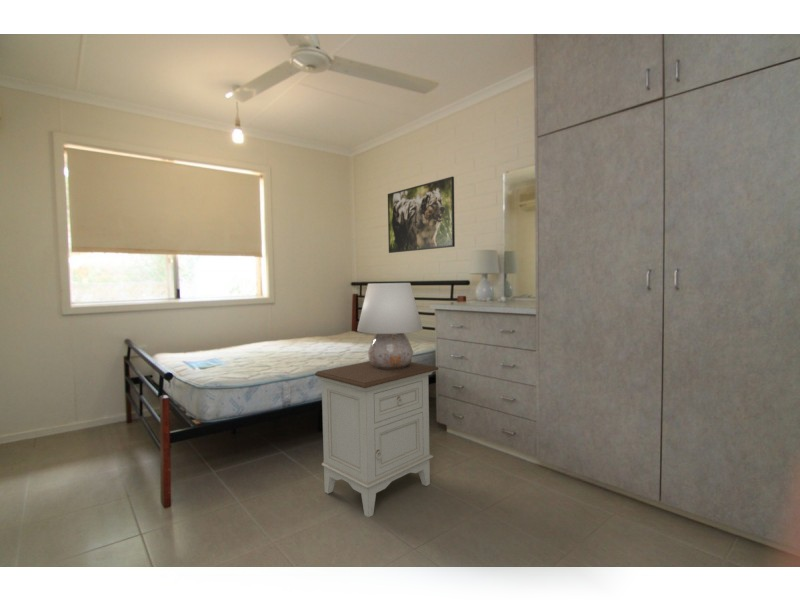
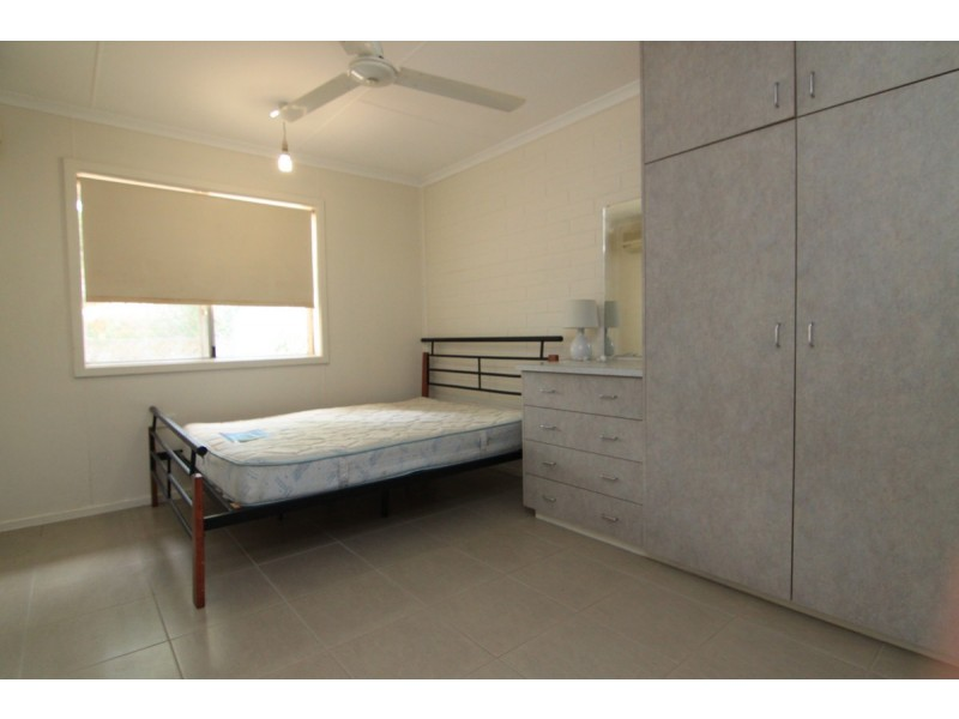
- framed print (418, 218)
- nightstand (379, 429)
- table lamp (389, 324)
